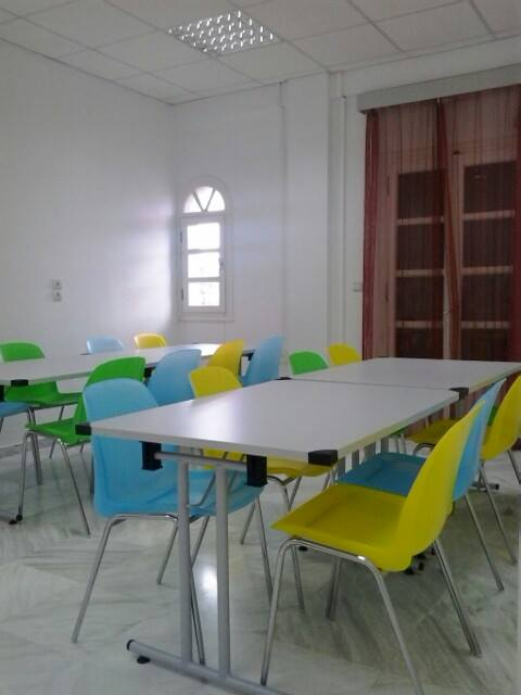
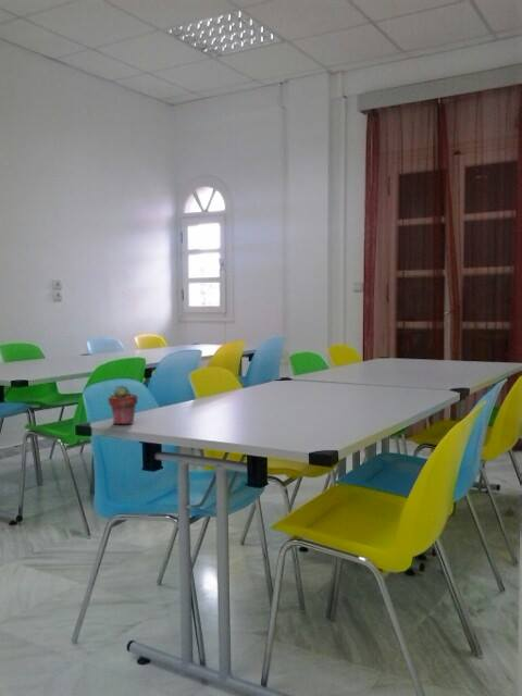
+ potted succulent (123, 403)
